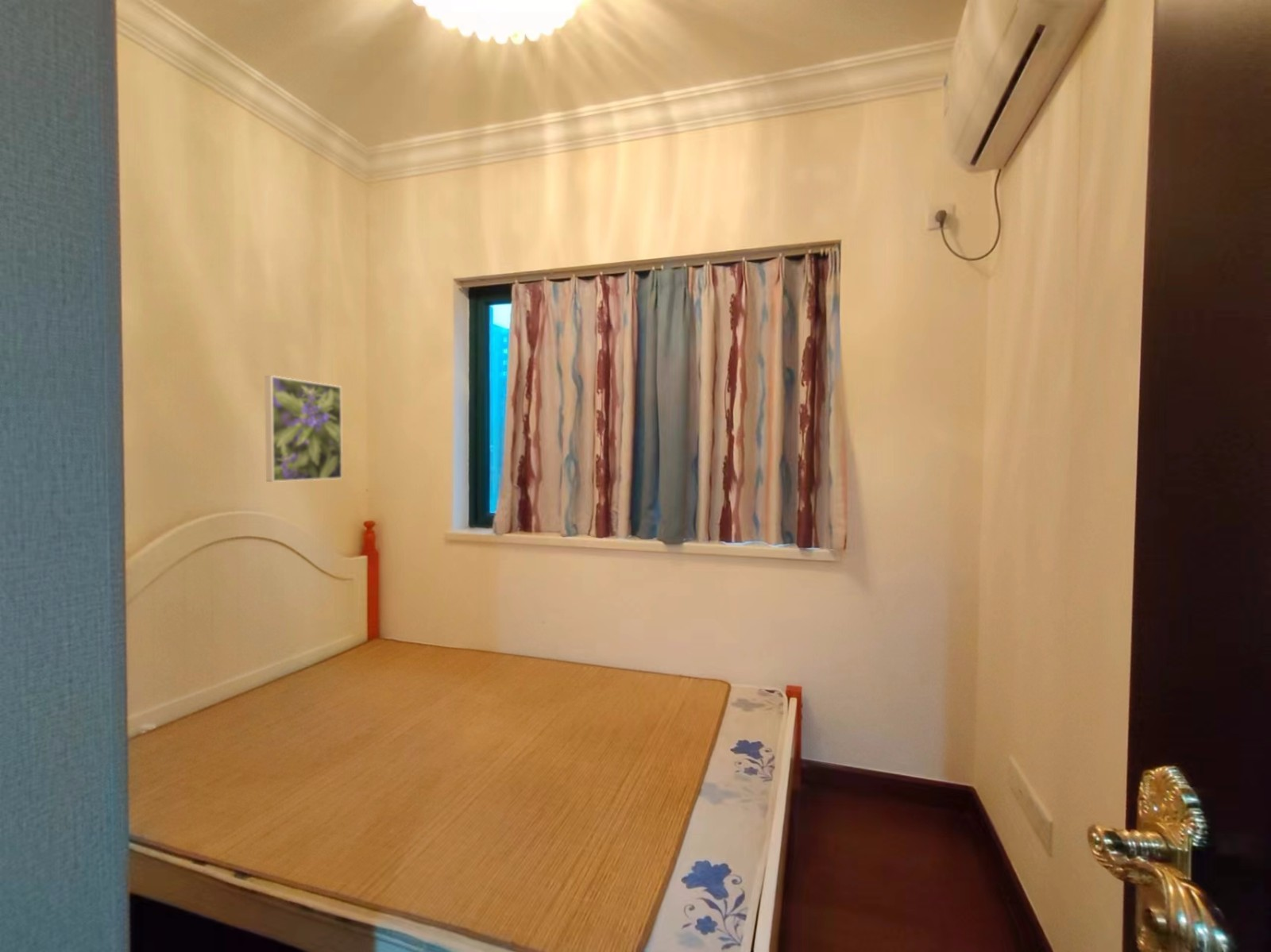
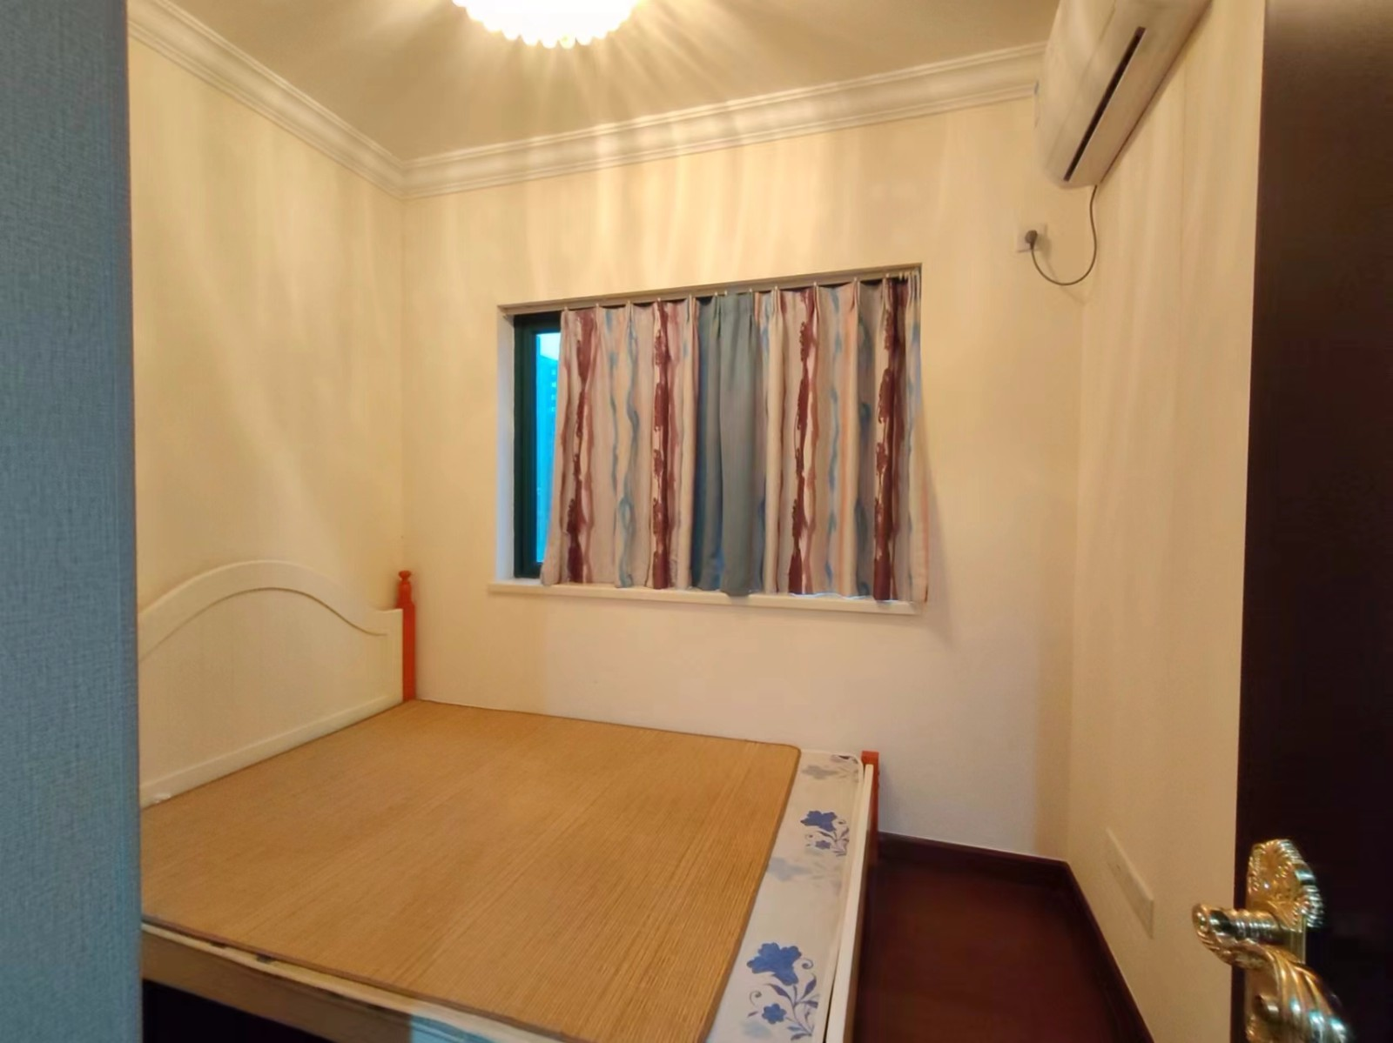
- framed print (306, 430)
